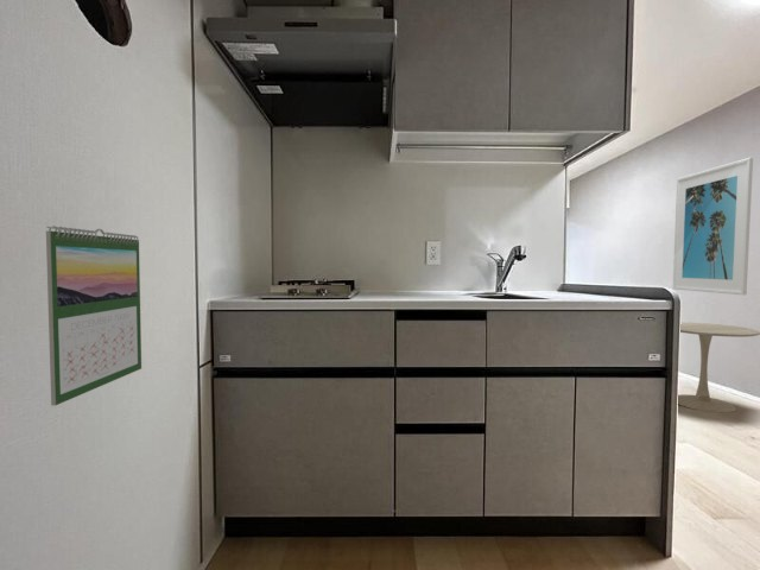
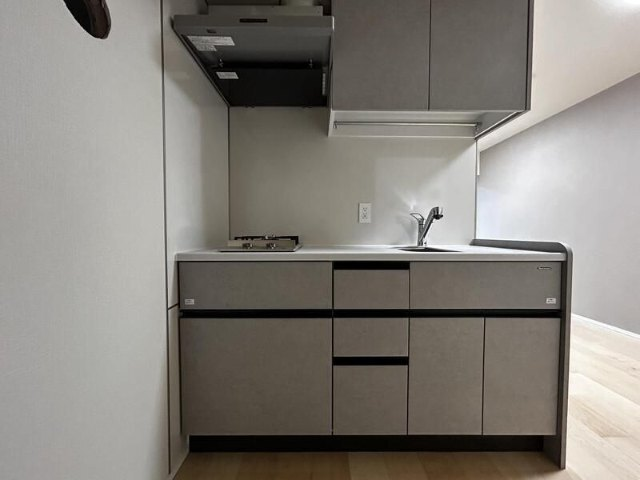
- calendar (101, 306)
- side table (703, 366)
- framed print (708, 230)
